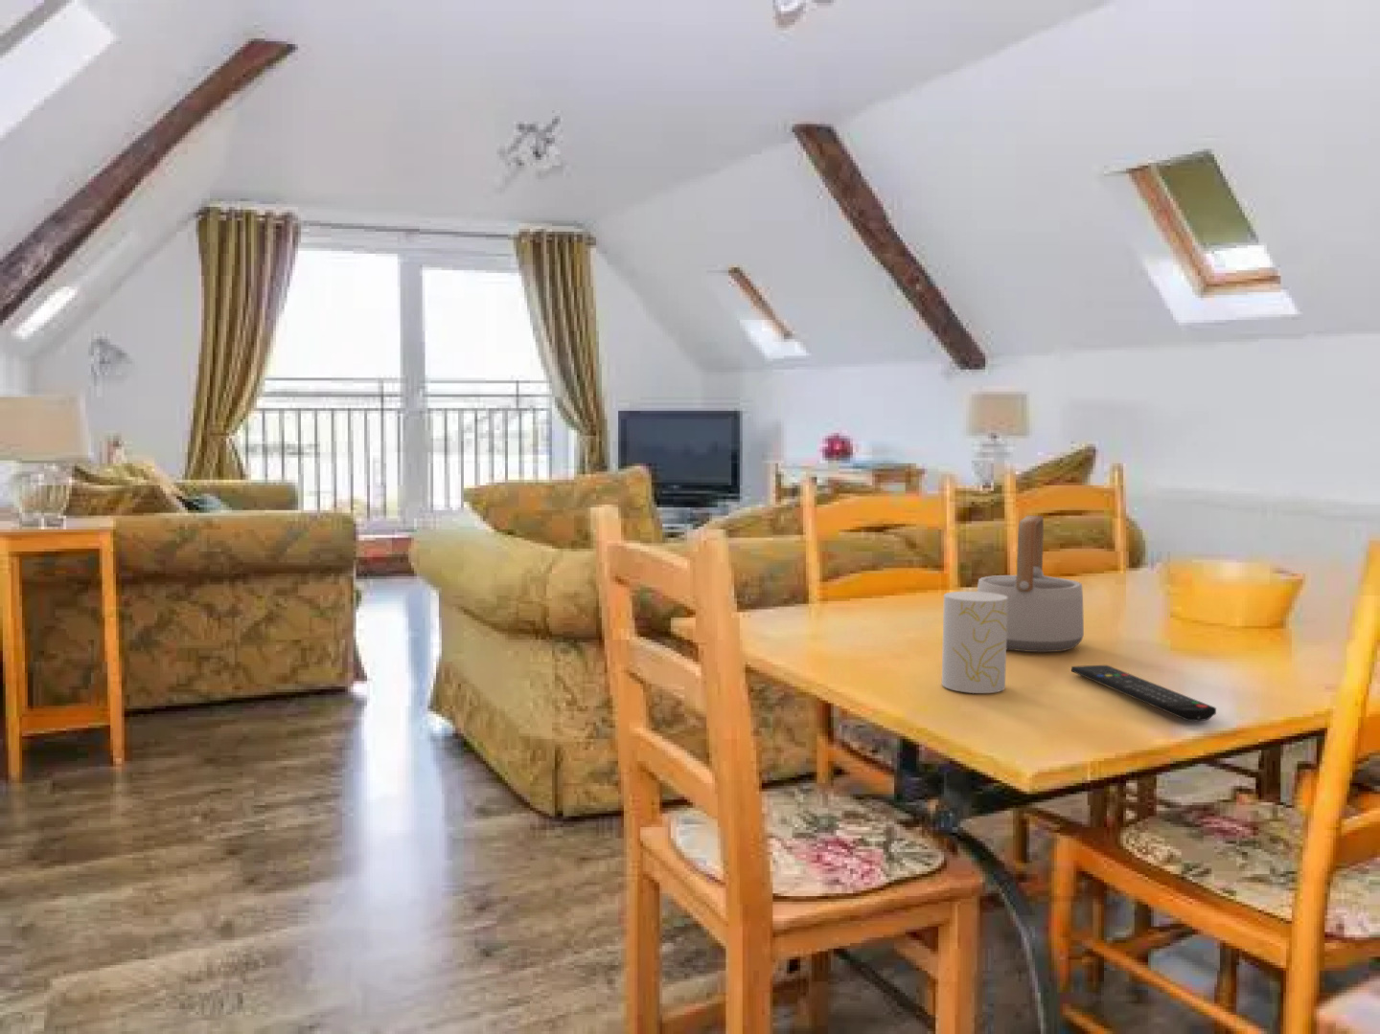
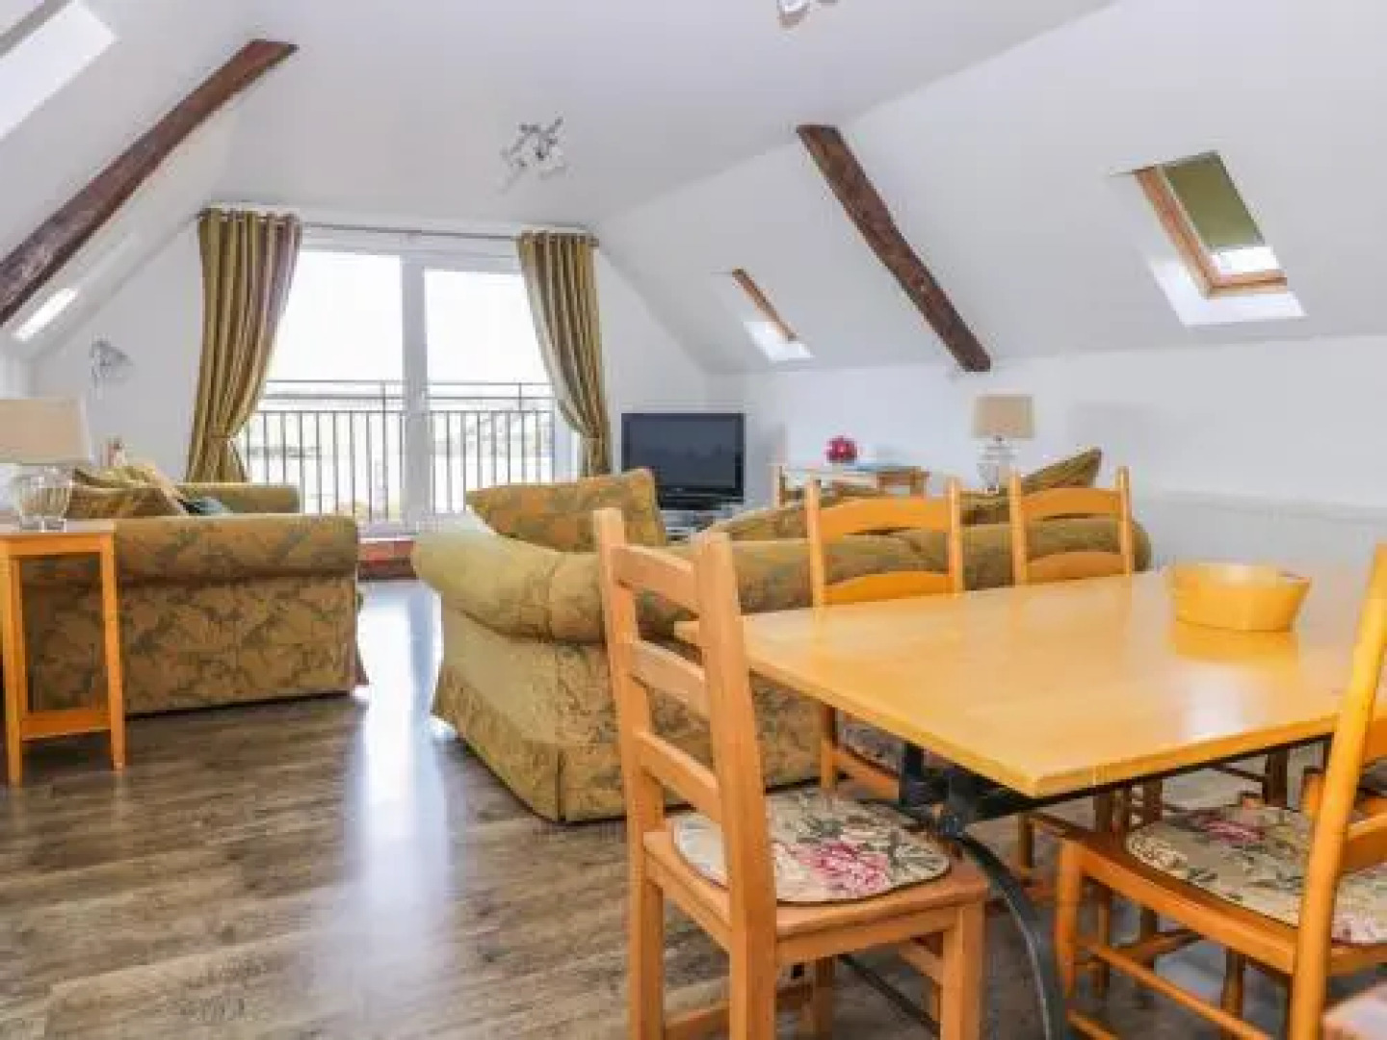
- teapot (1030, 579)
- cup (974, 641)
- remote control (1139, 691)
